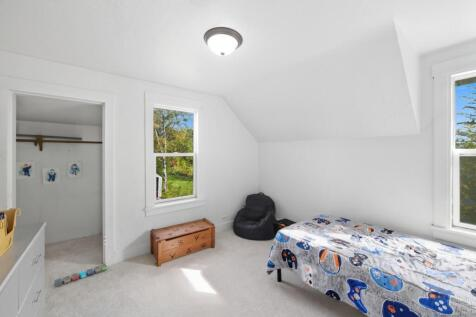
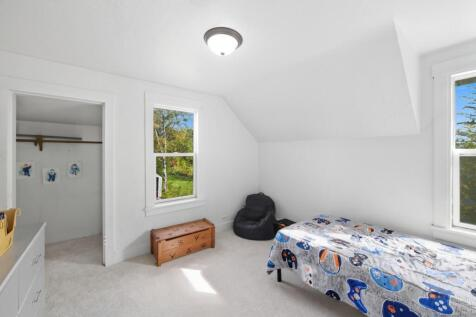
- toy train (82, 274)
